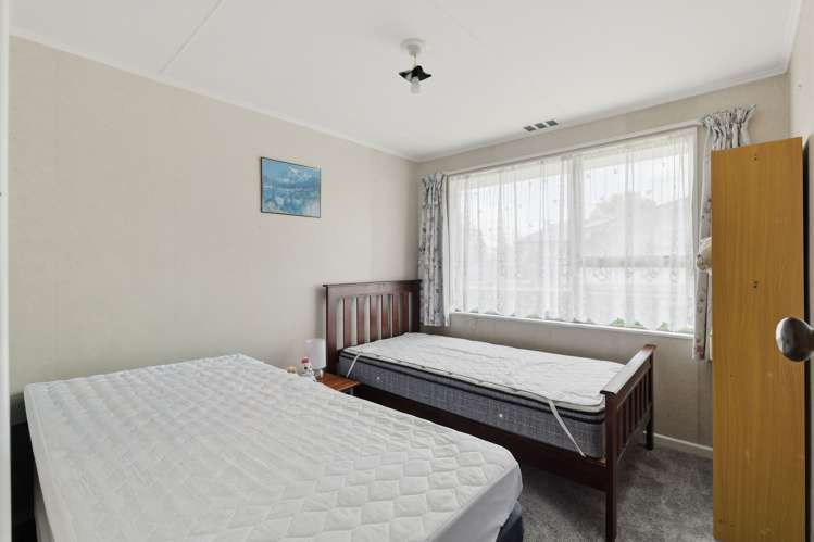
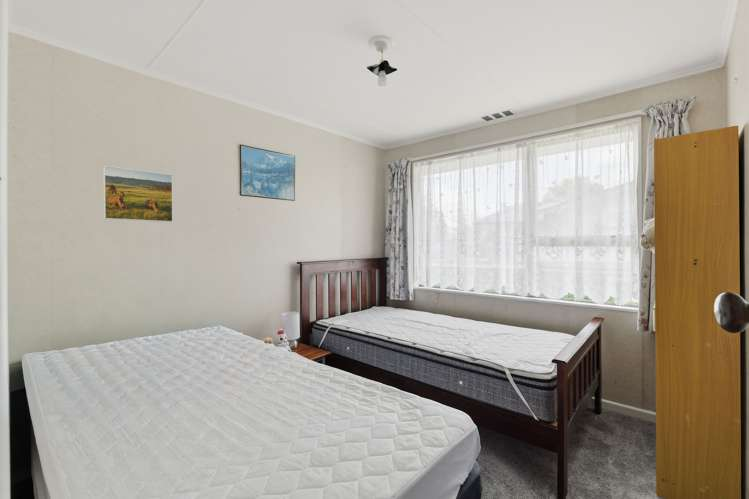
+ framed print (140, 195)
